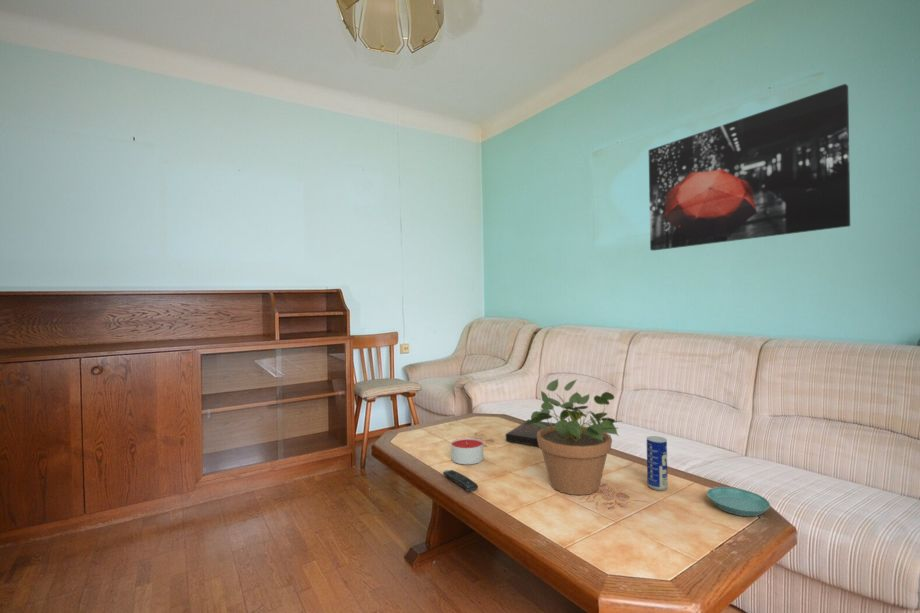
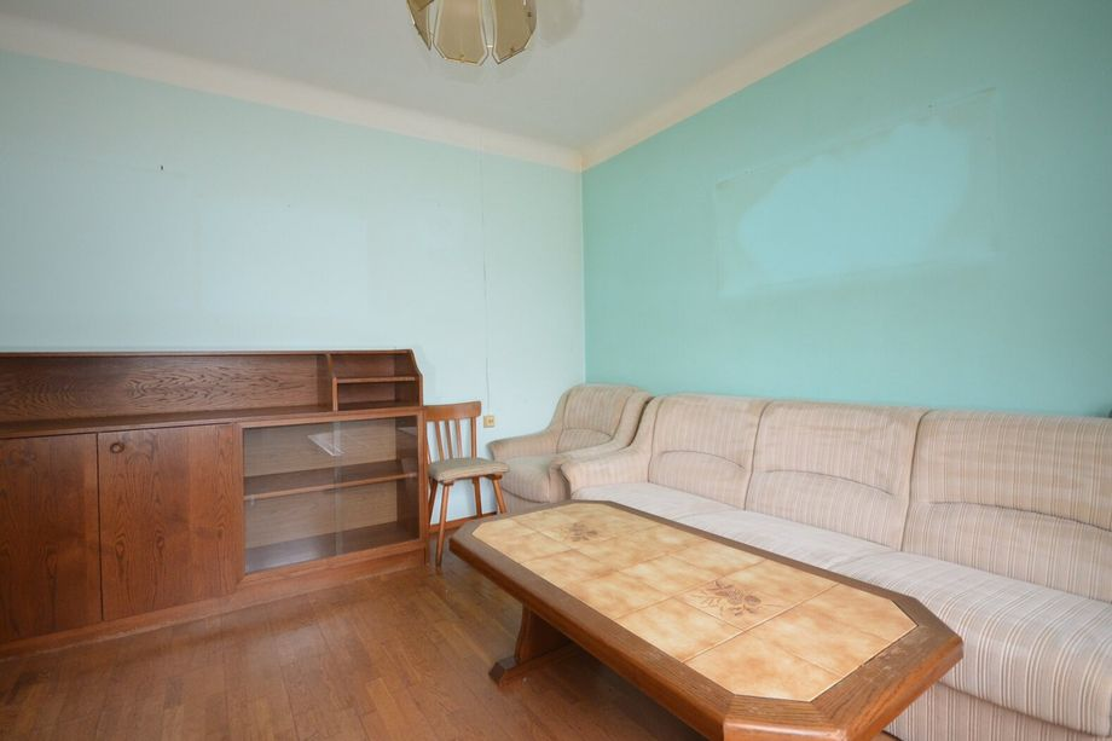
- book (537, 431)
- candle (467, 450)
- potted plant (568, 433)
- saucer (737, 502)
- remote control (458, 478)
- beverage can (657, 462)
- wall art (732, 181)
